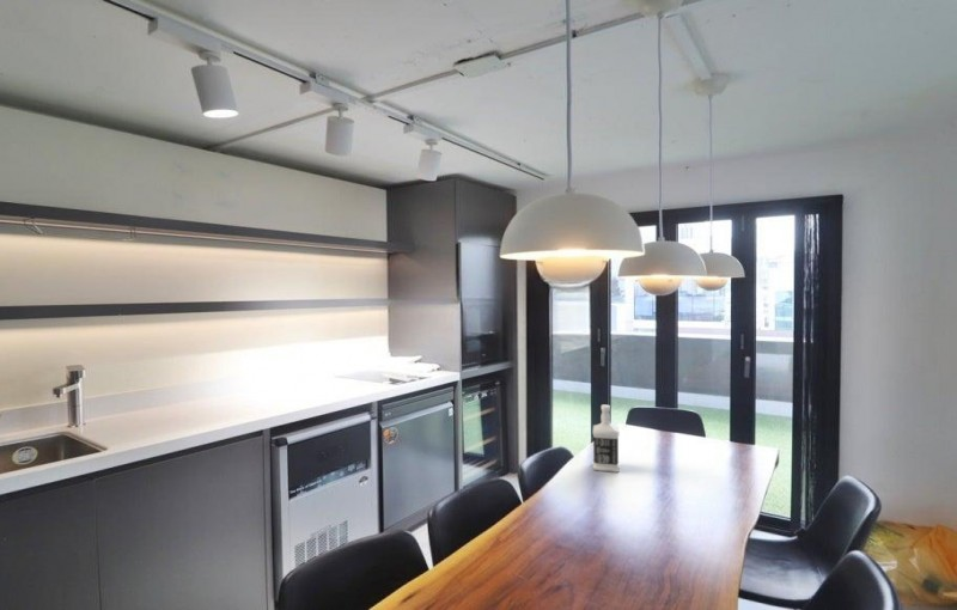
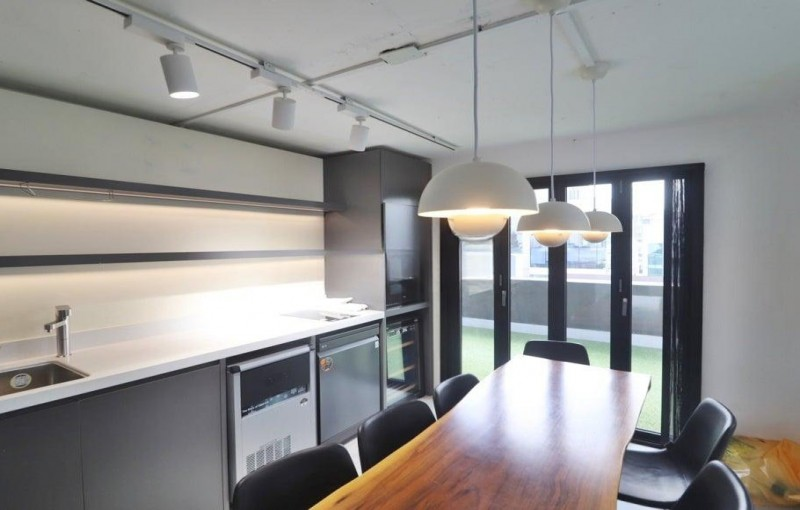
- bottle (605, 435)
